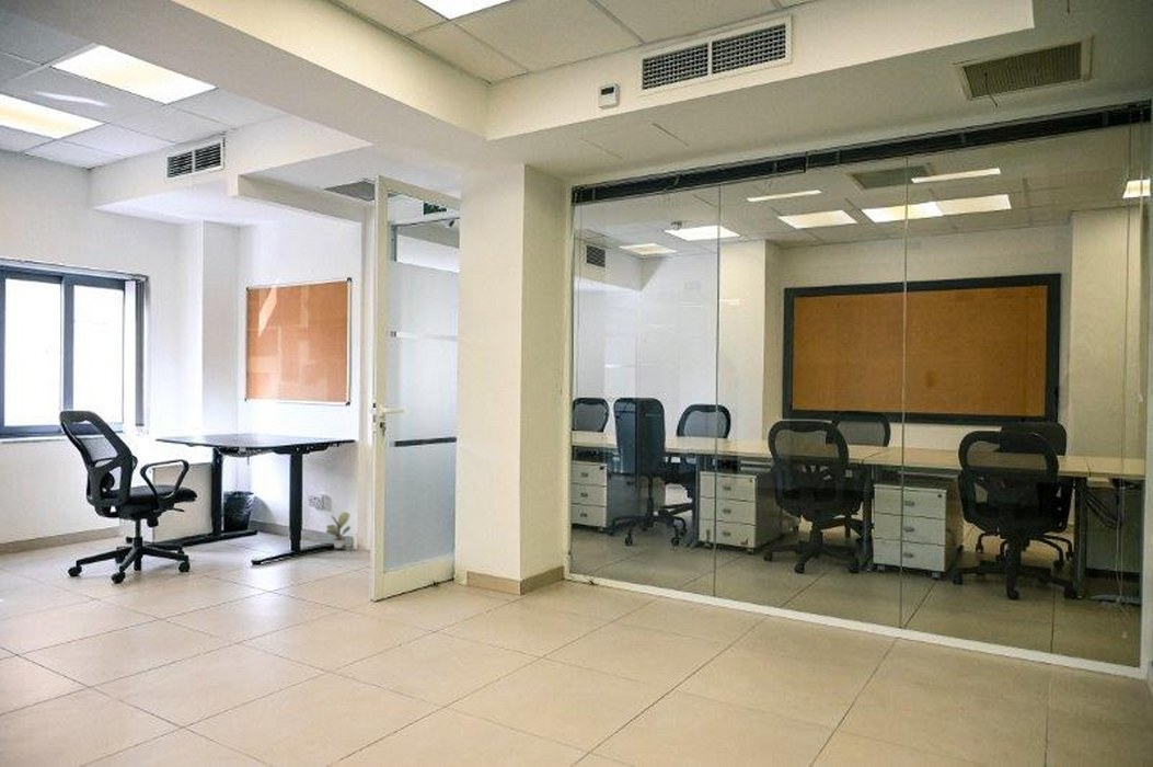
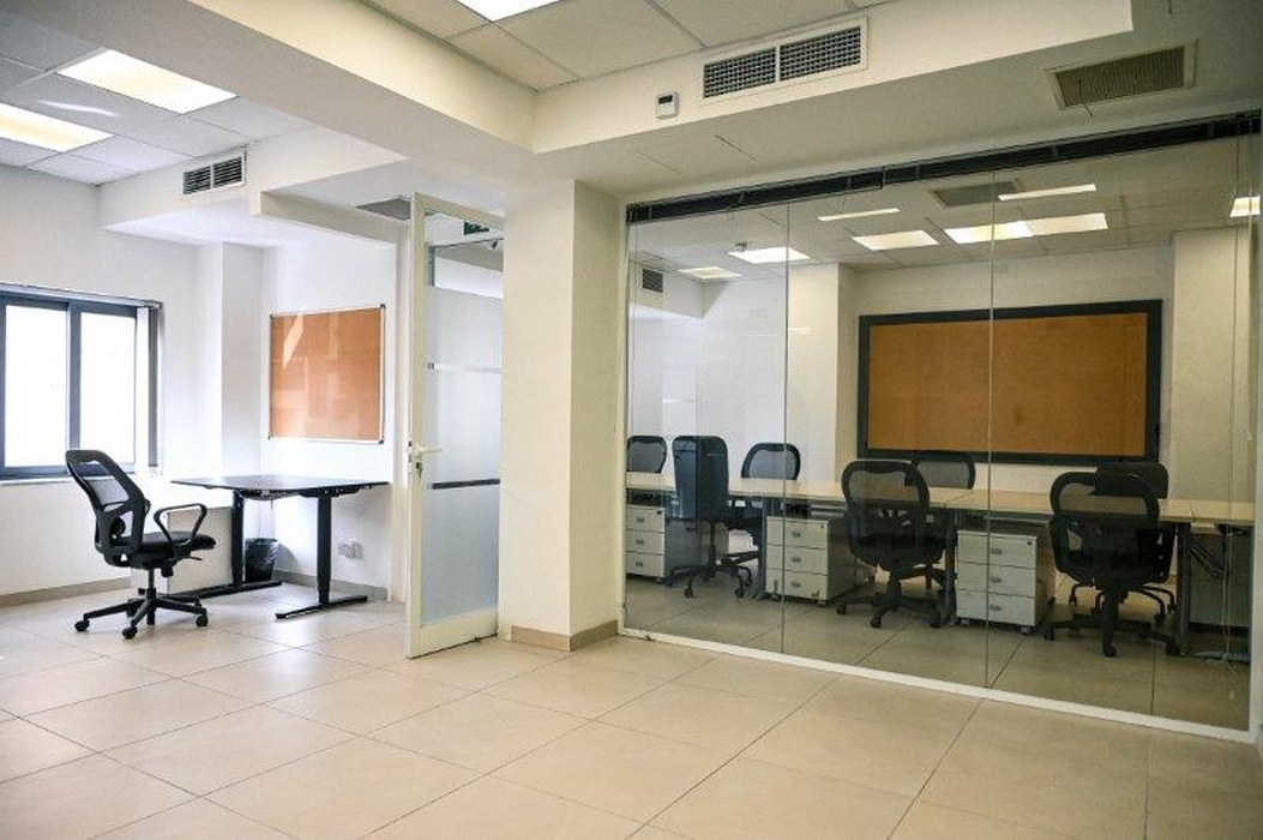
- potted plant (336, 531)
